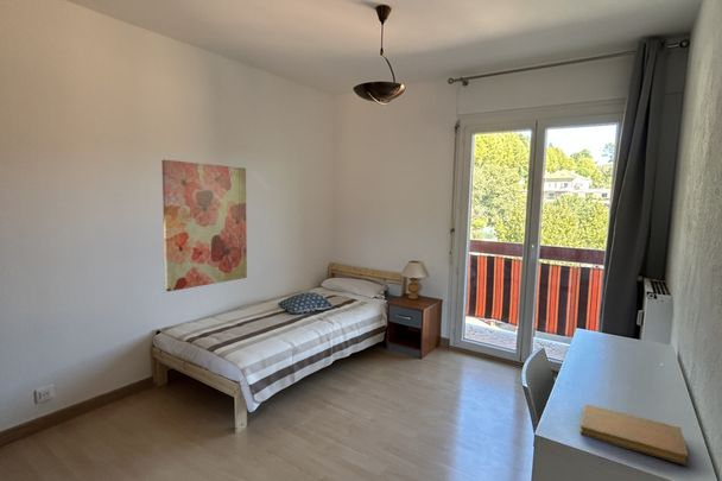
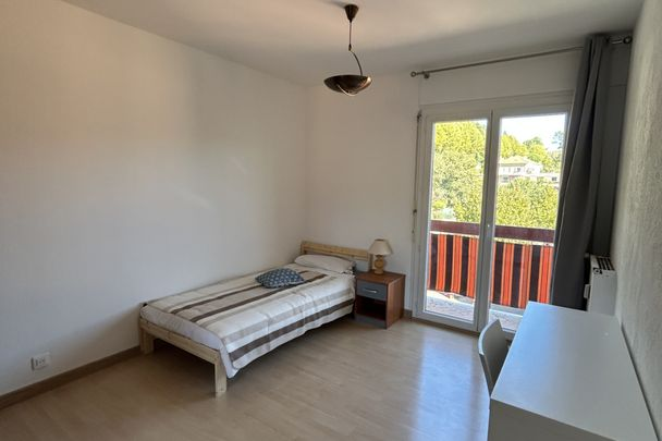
- wall art (208, 224)
- notebook (629, 430)
